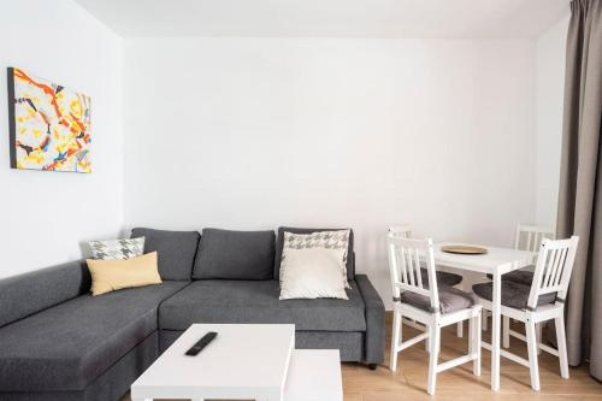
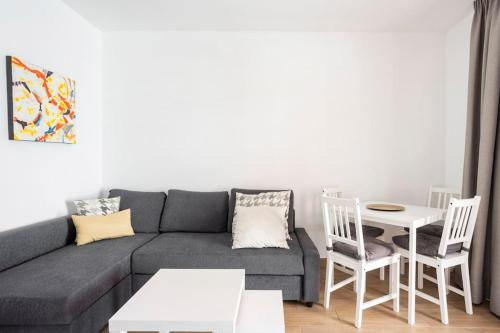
- remote control (202, 343)
